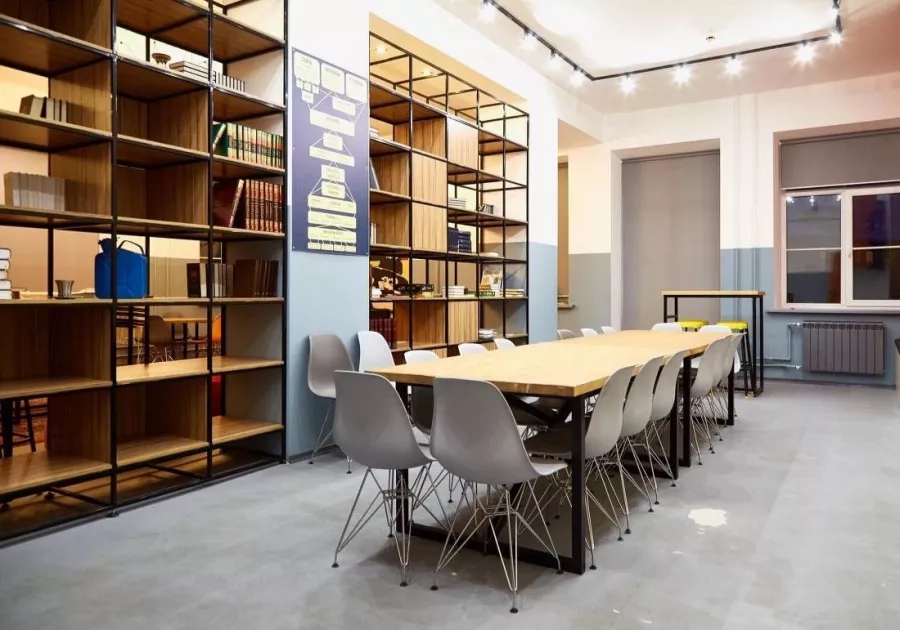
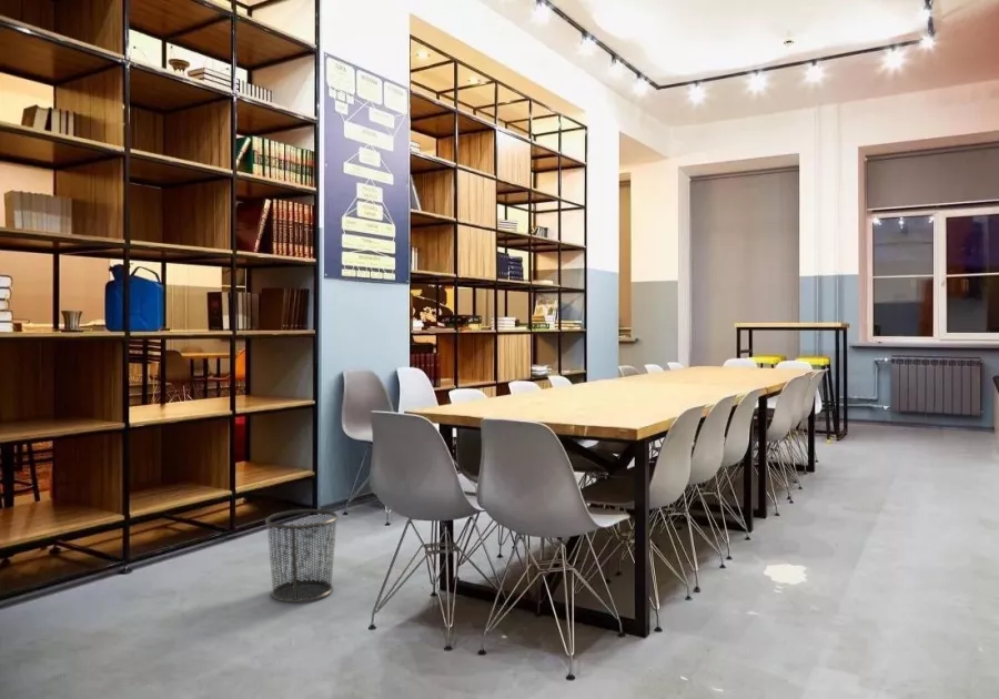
+ waste bin (302, 554)
